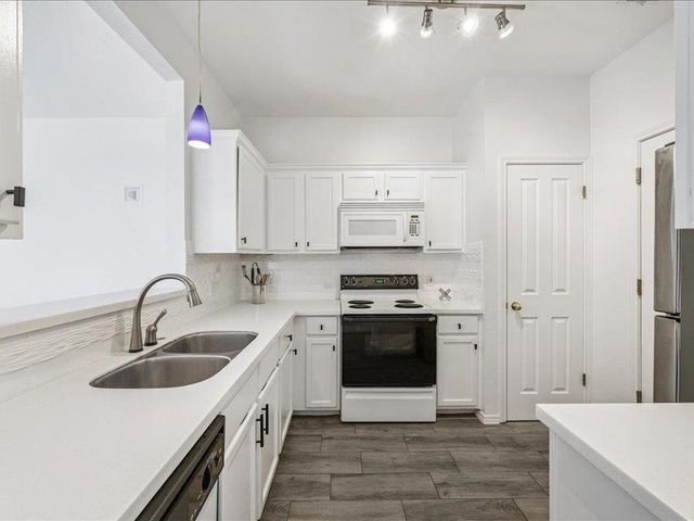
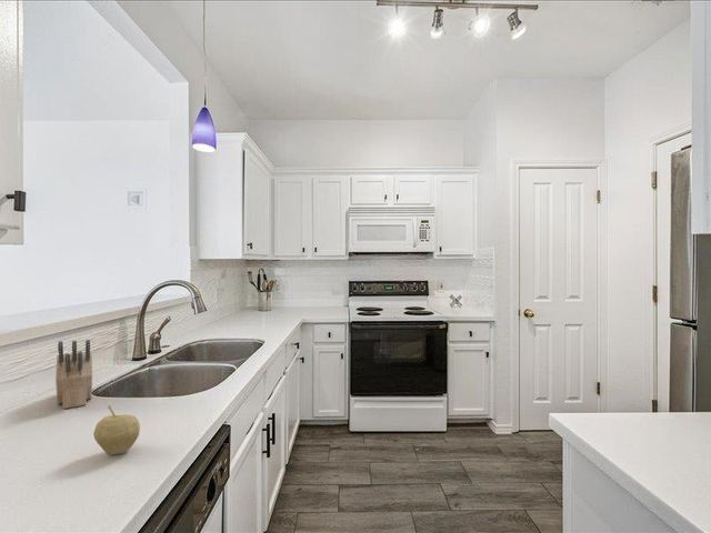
+ knife block (74, 368)
+ fruit (117, 430)
